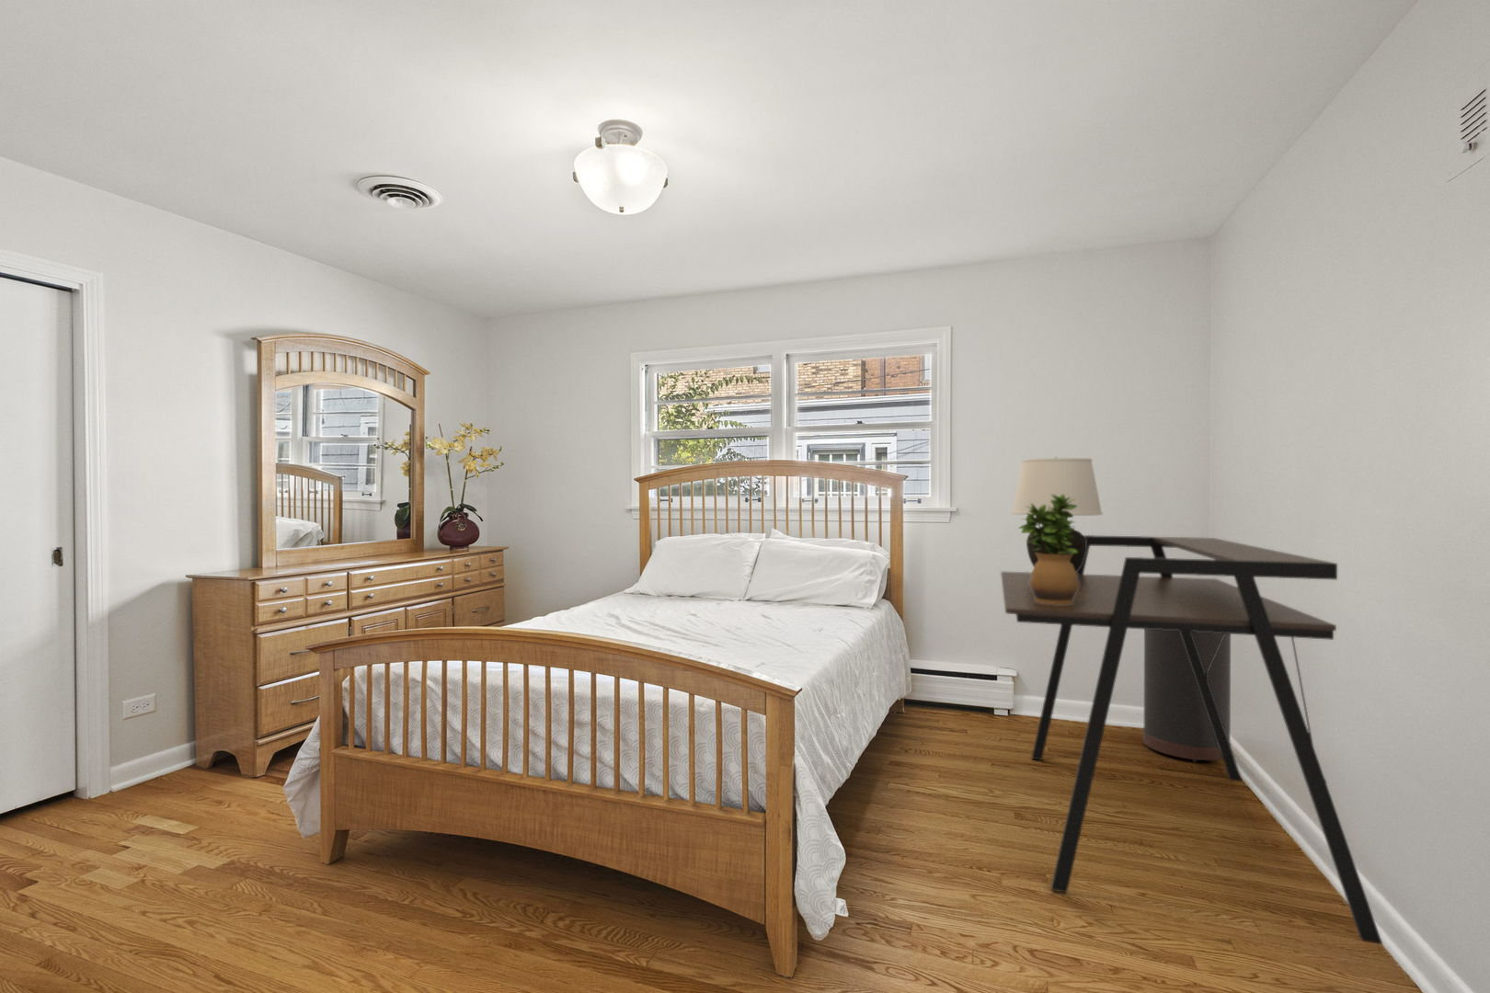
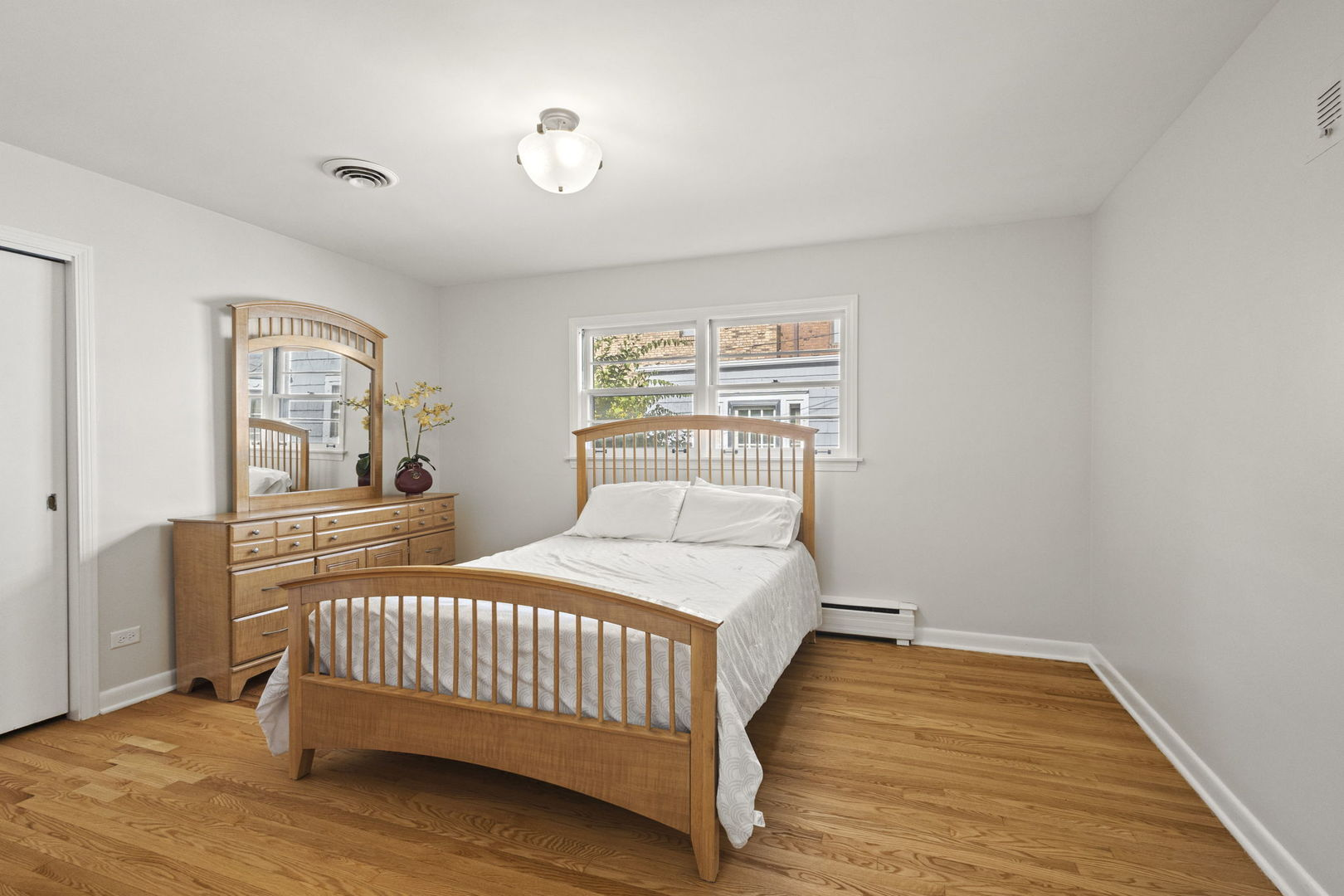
- potted plant (1050, 546)
- desk (1115, 677)
- trash can (1185, 674)
- table lamp (1063, 515)
